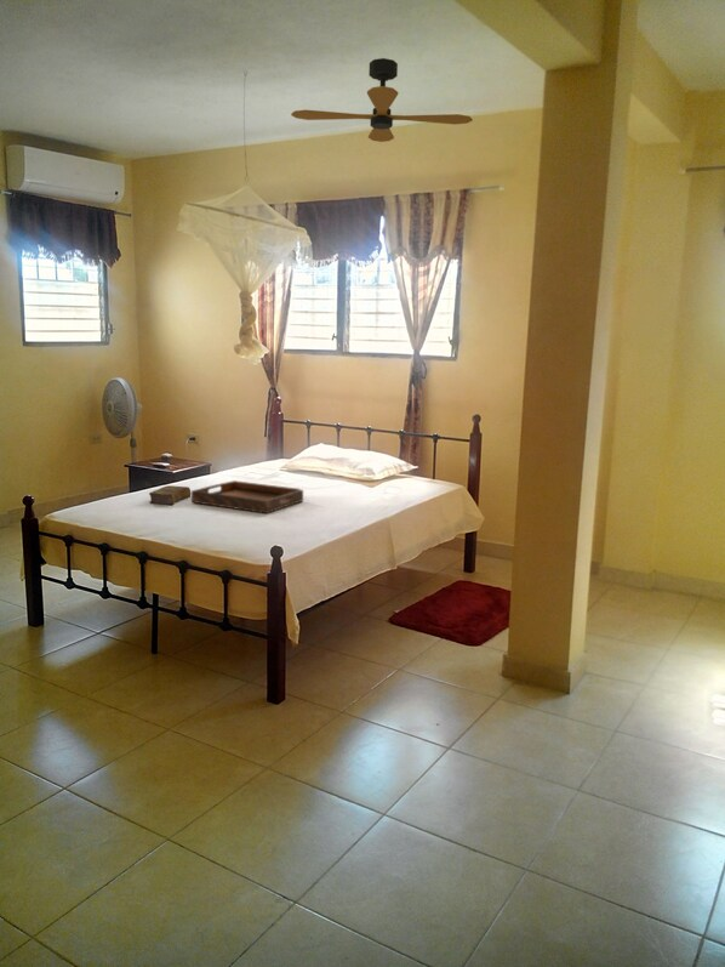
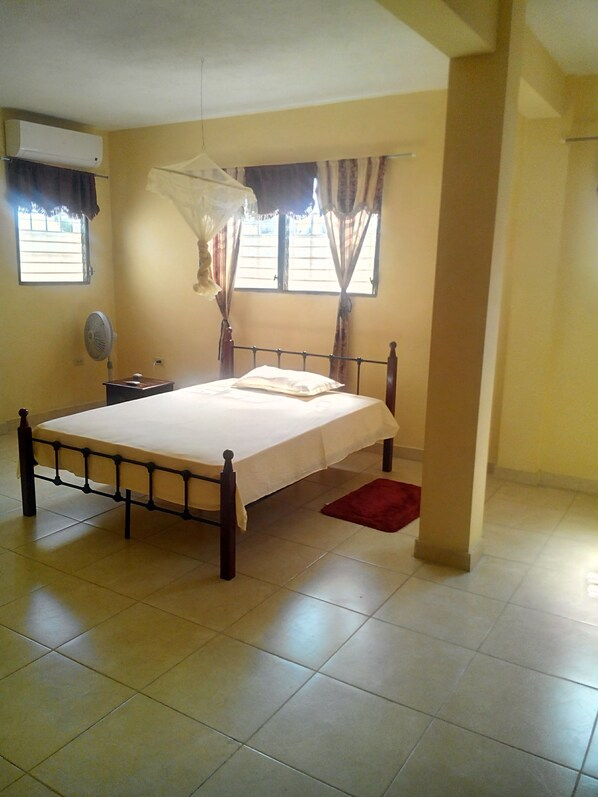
- book (170, 494)
- ceiling fan (382, 95)
- serving tray (249, 495)
